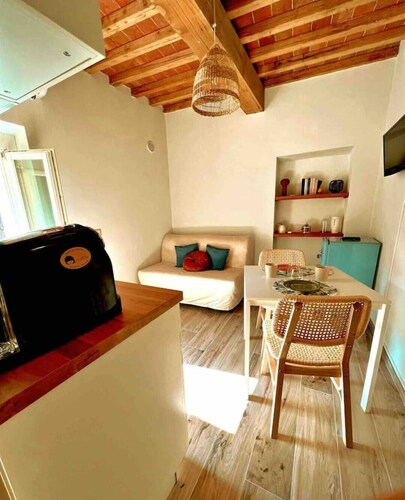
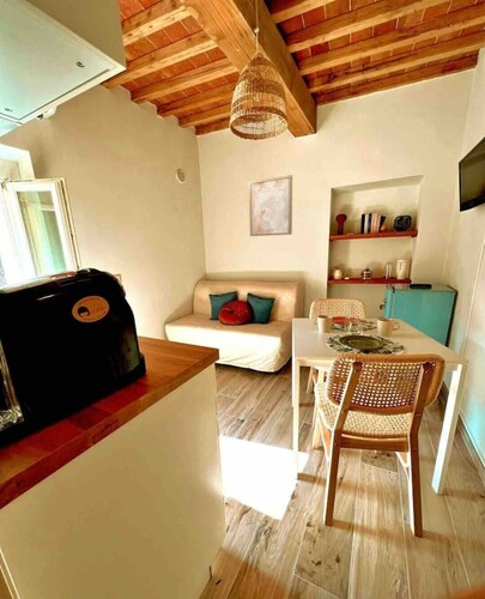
+ wall art (269, 207)
